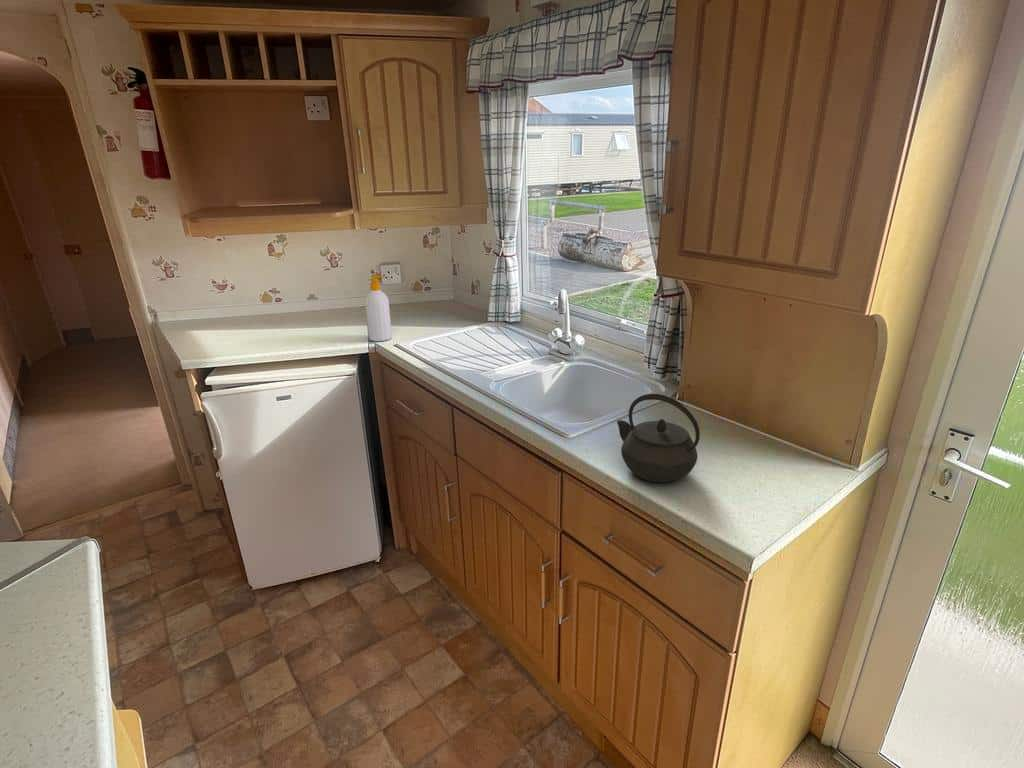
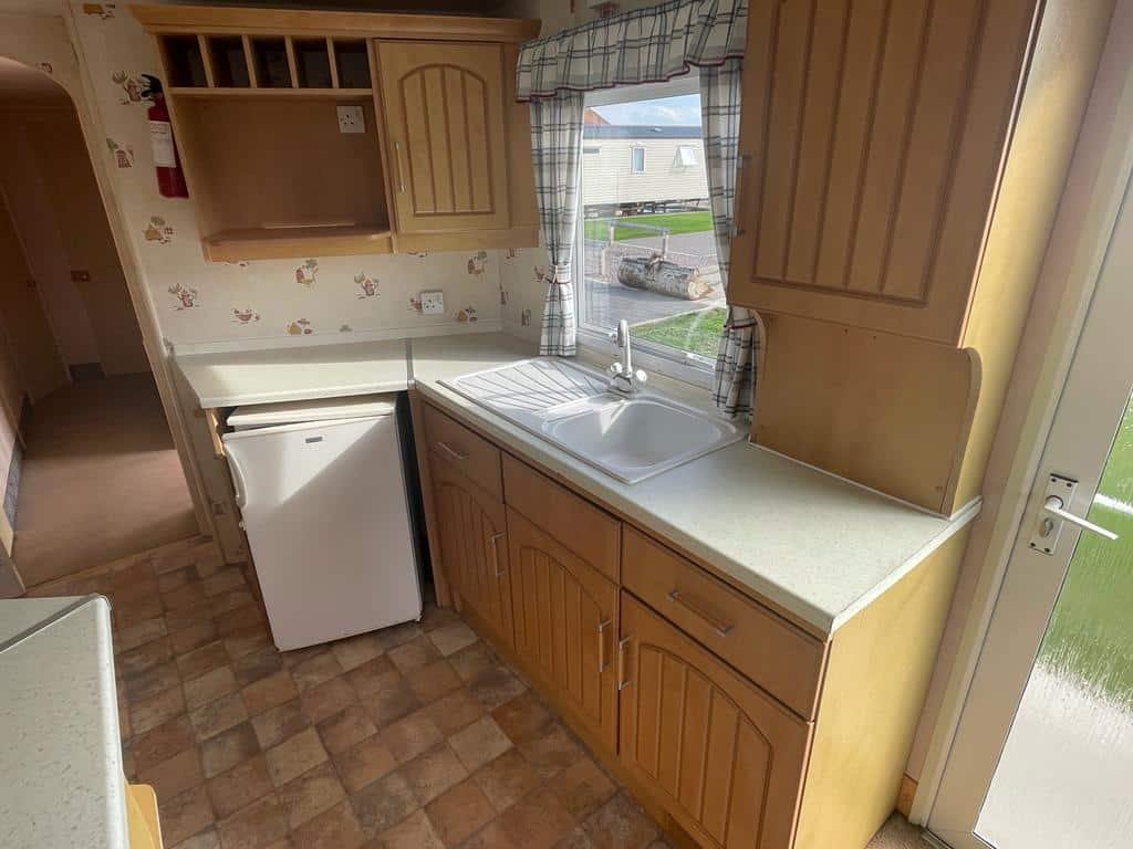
- soap bottle (378, 307)
- kettle (655, 432)
